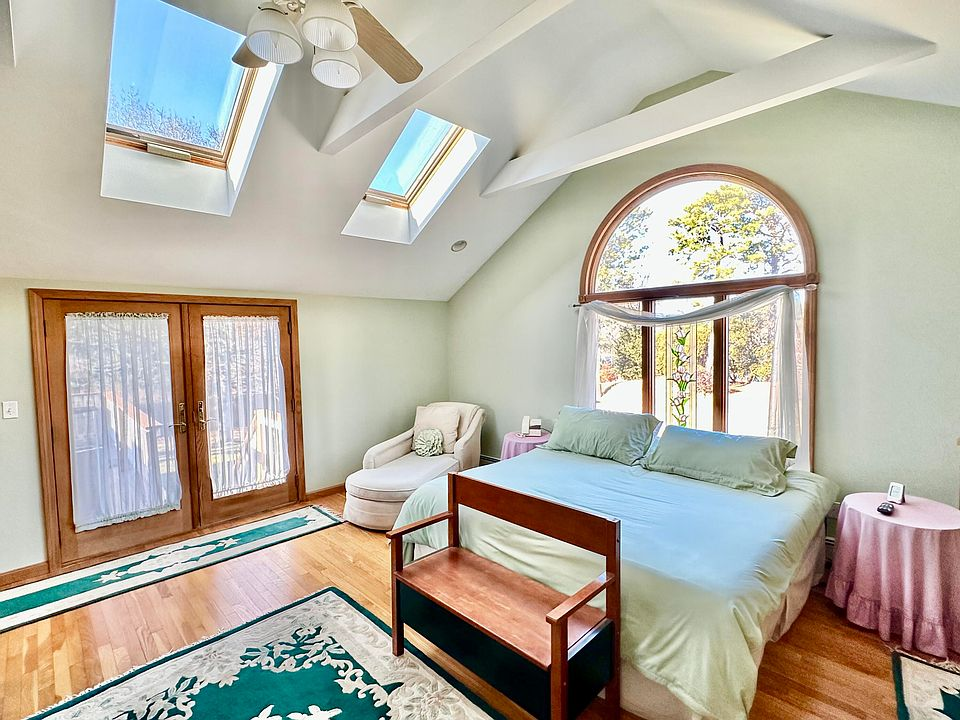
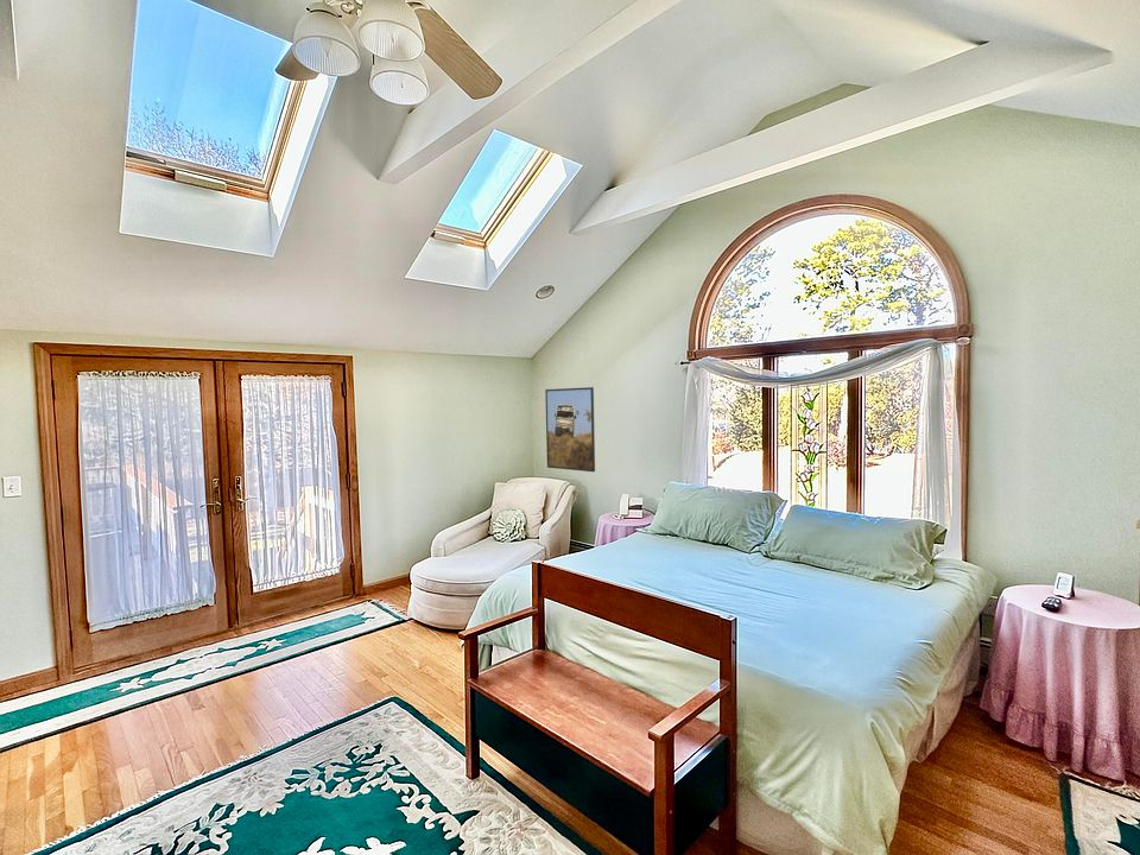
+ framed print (569, 429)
